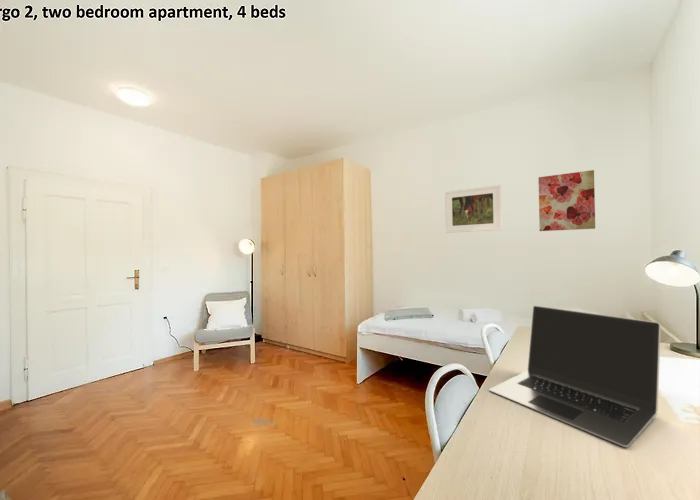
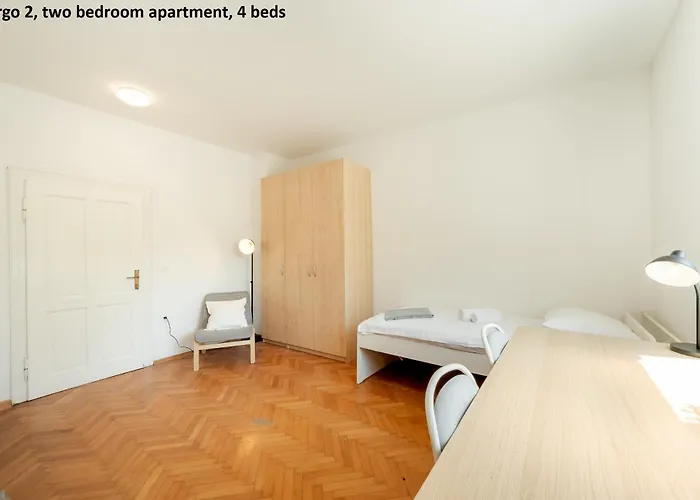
- laptop (568, 359)
- wall art (565, 201)
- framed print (472, 210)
